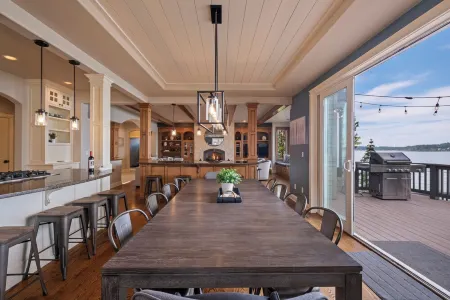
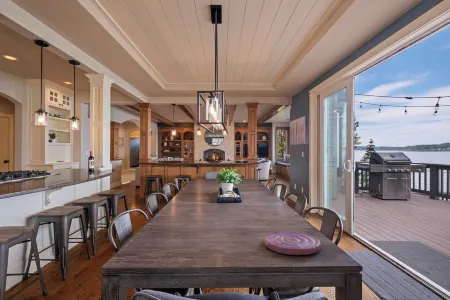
+ plate (291, 241)
